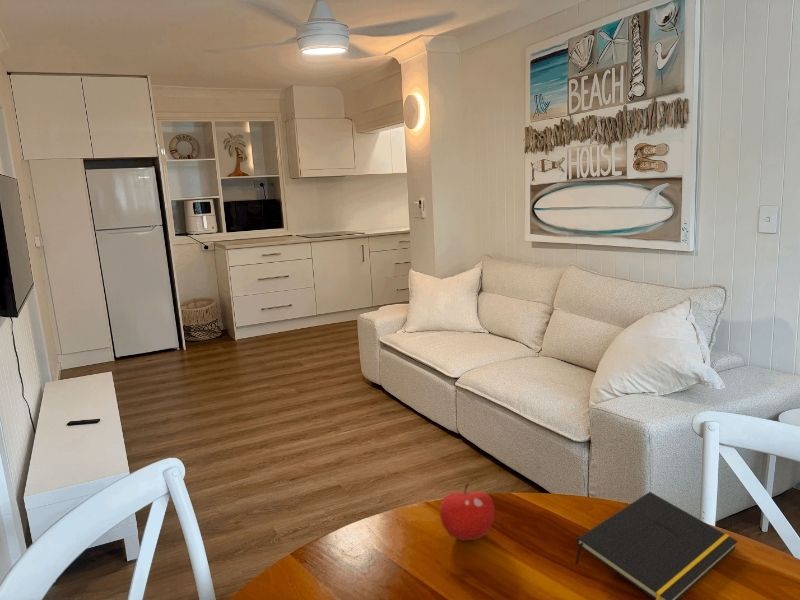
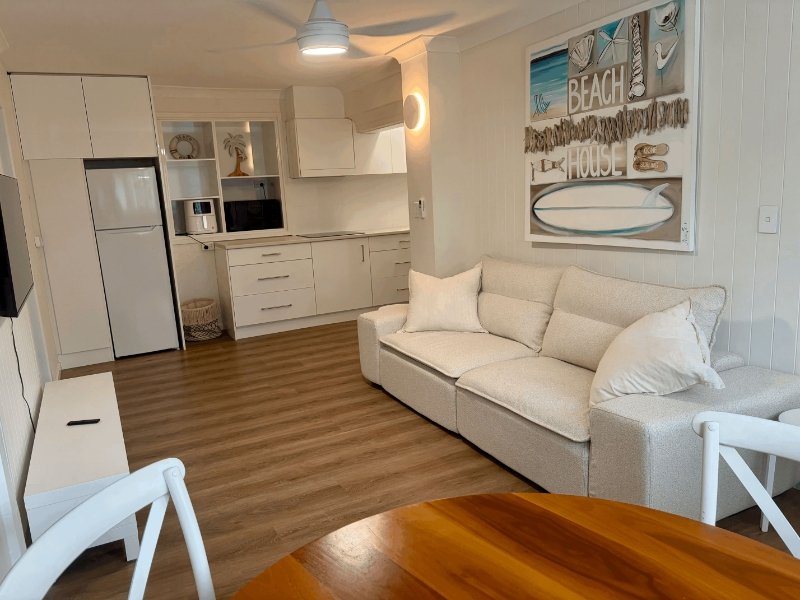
- notepad (657, 542)
- fruit (467, 512)
